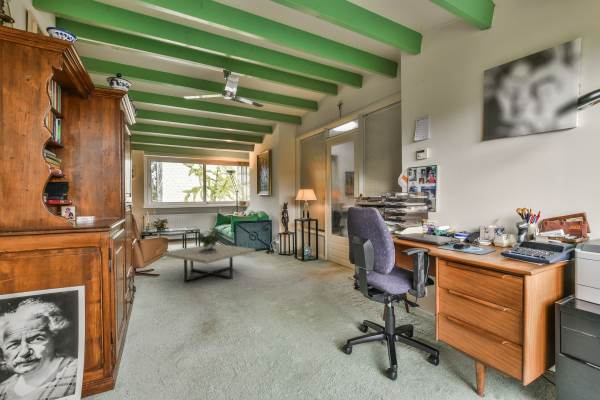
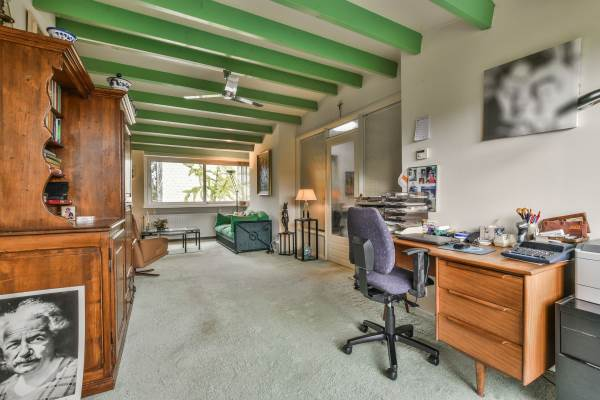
- potted plant (209, 239)
- coffee table (210, 262)
